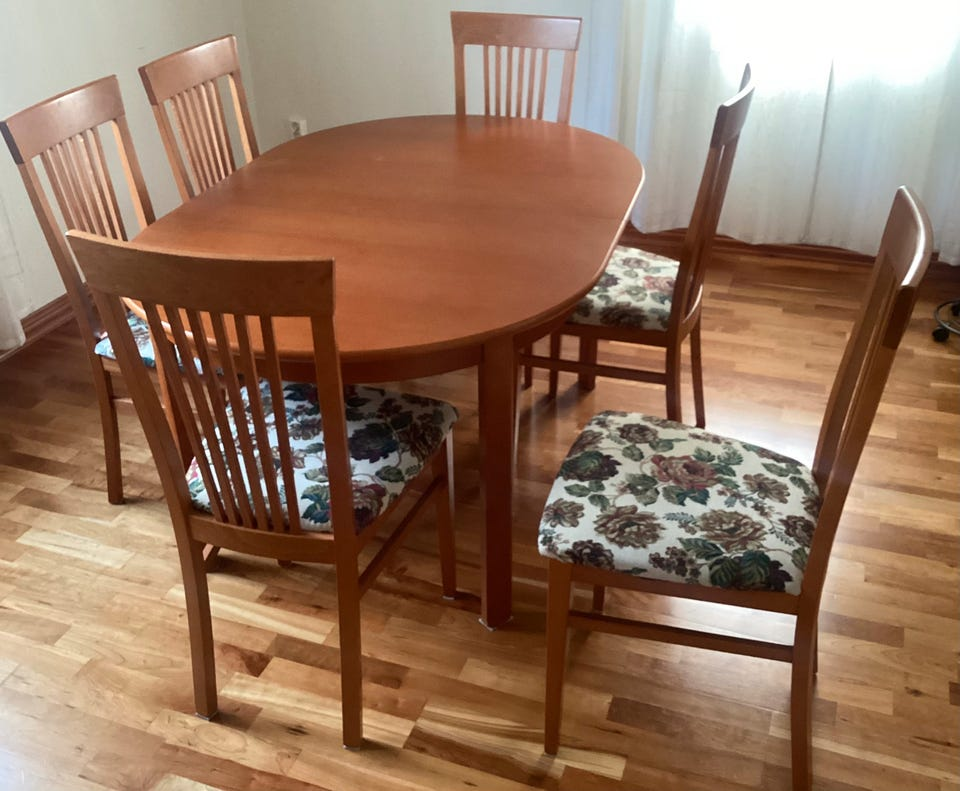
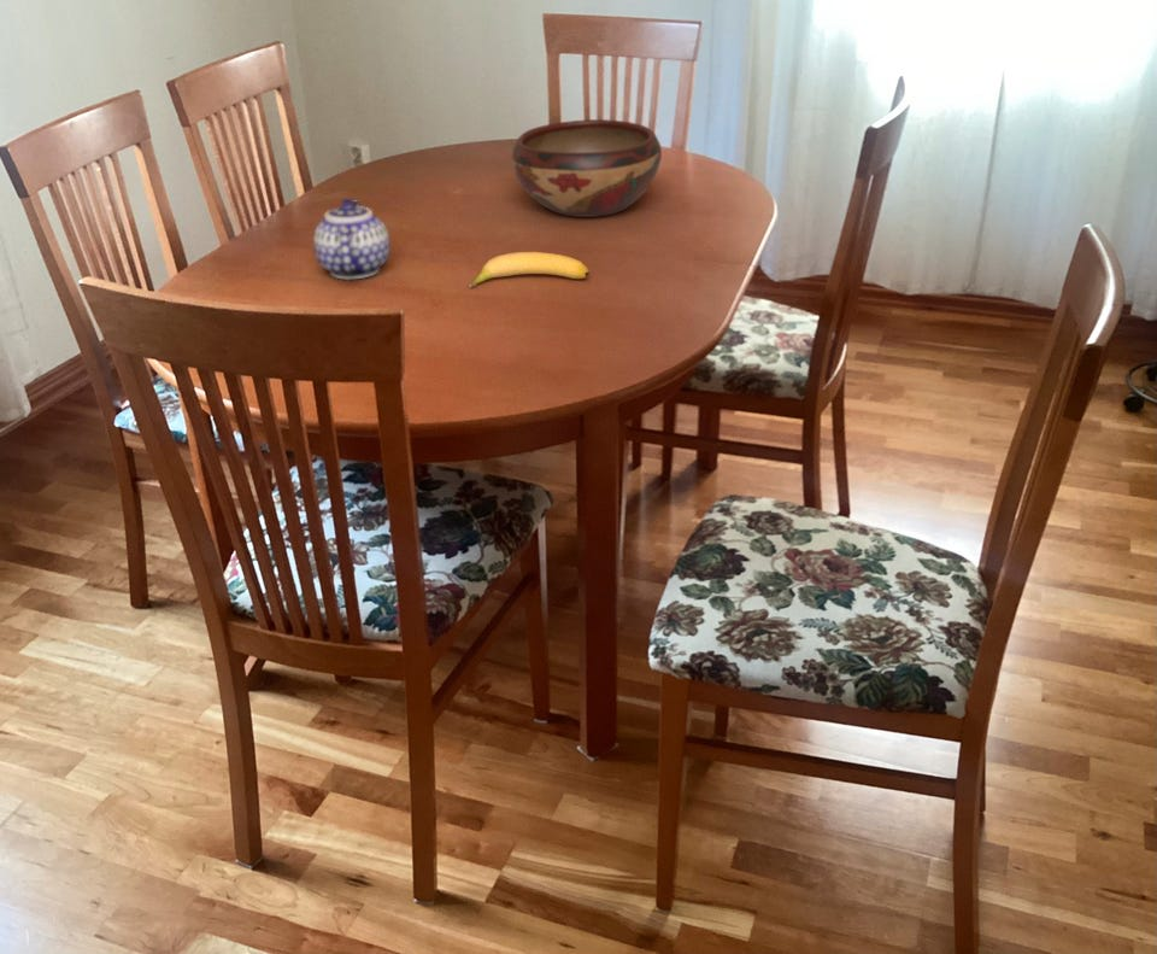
+ decorative bowl (586, 170)
+ banana (530, 268)
+ teapot (351, 235)
